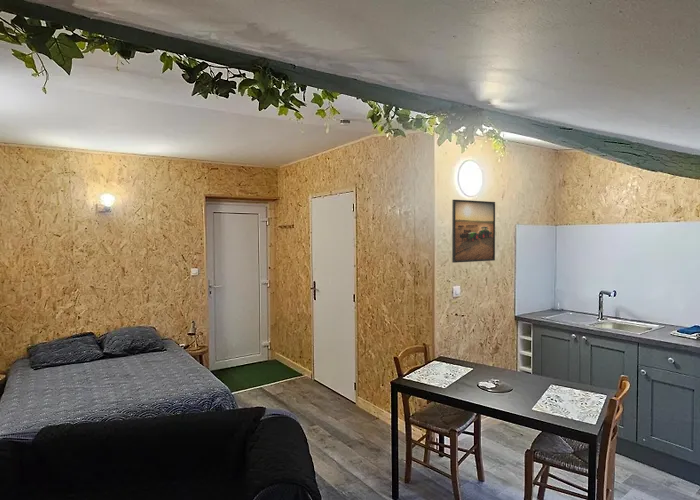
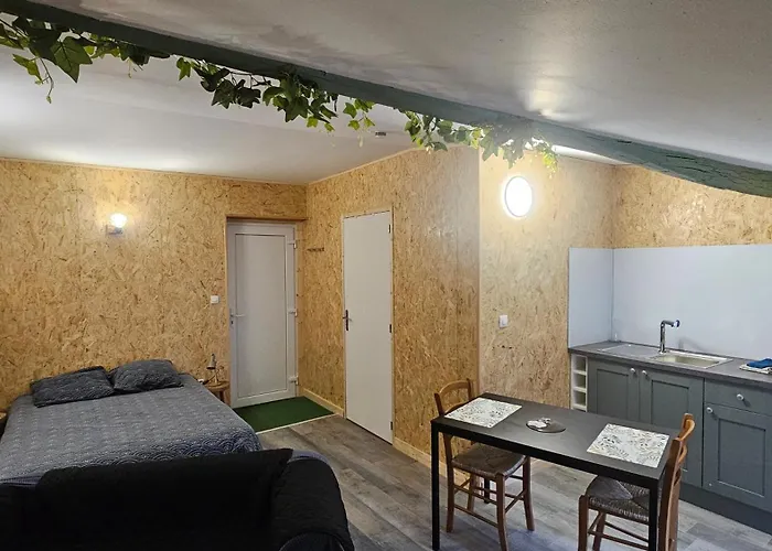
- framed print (474, 231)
